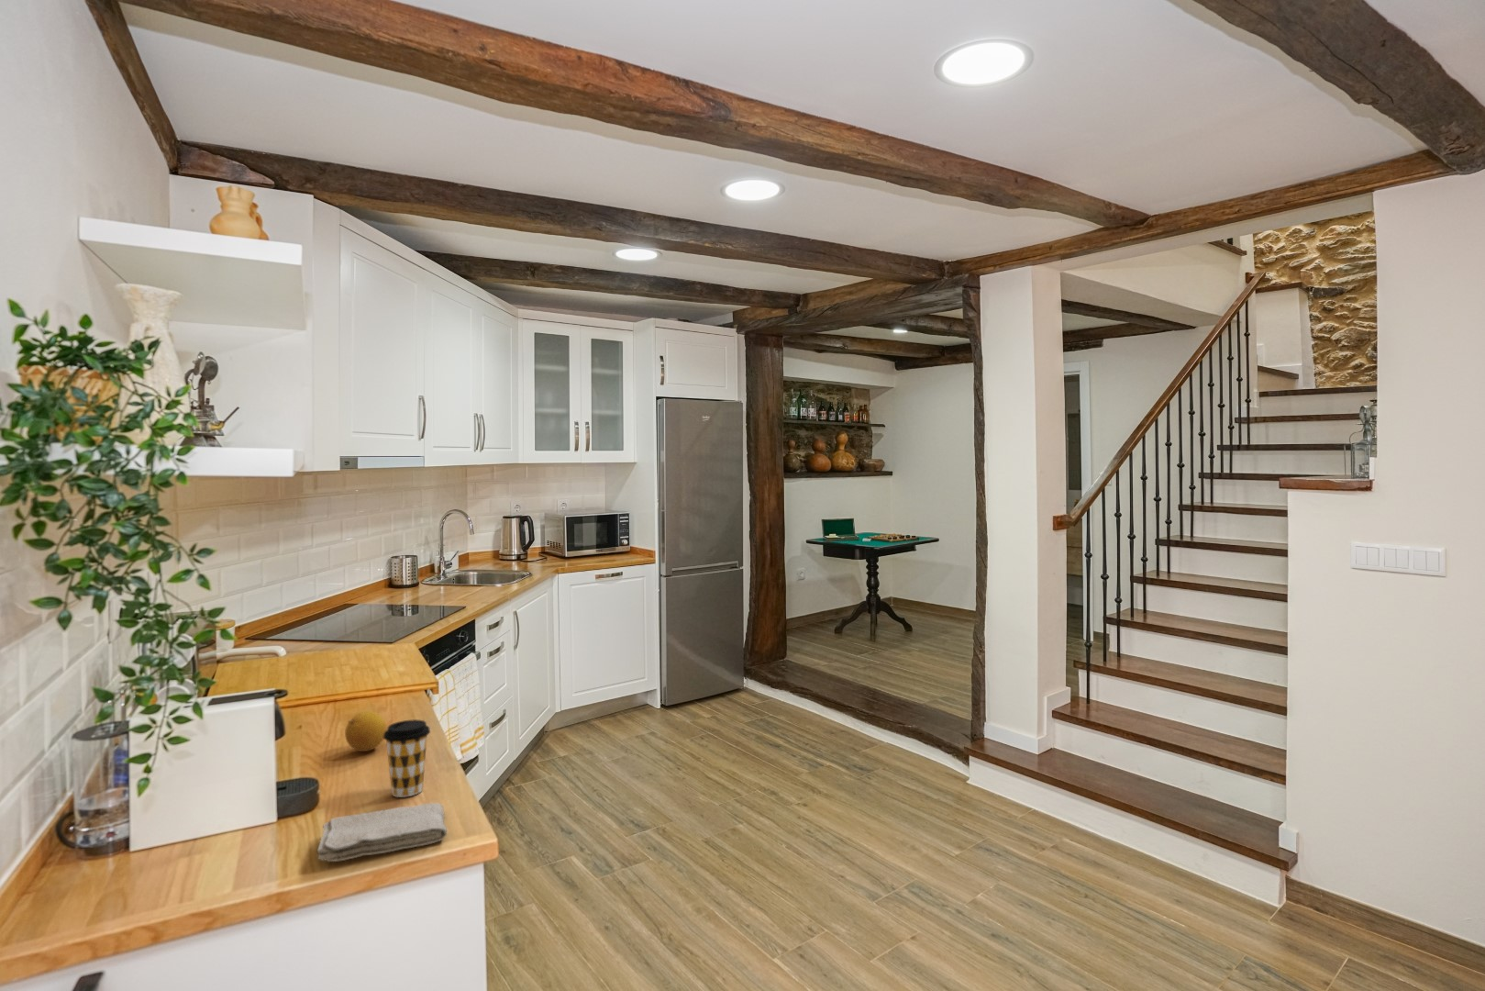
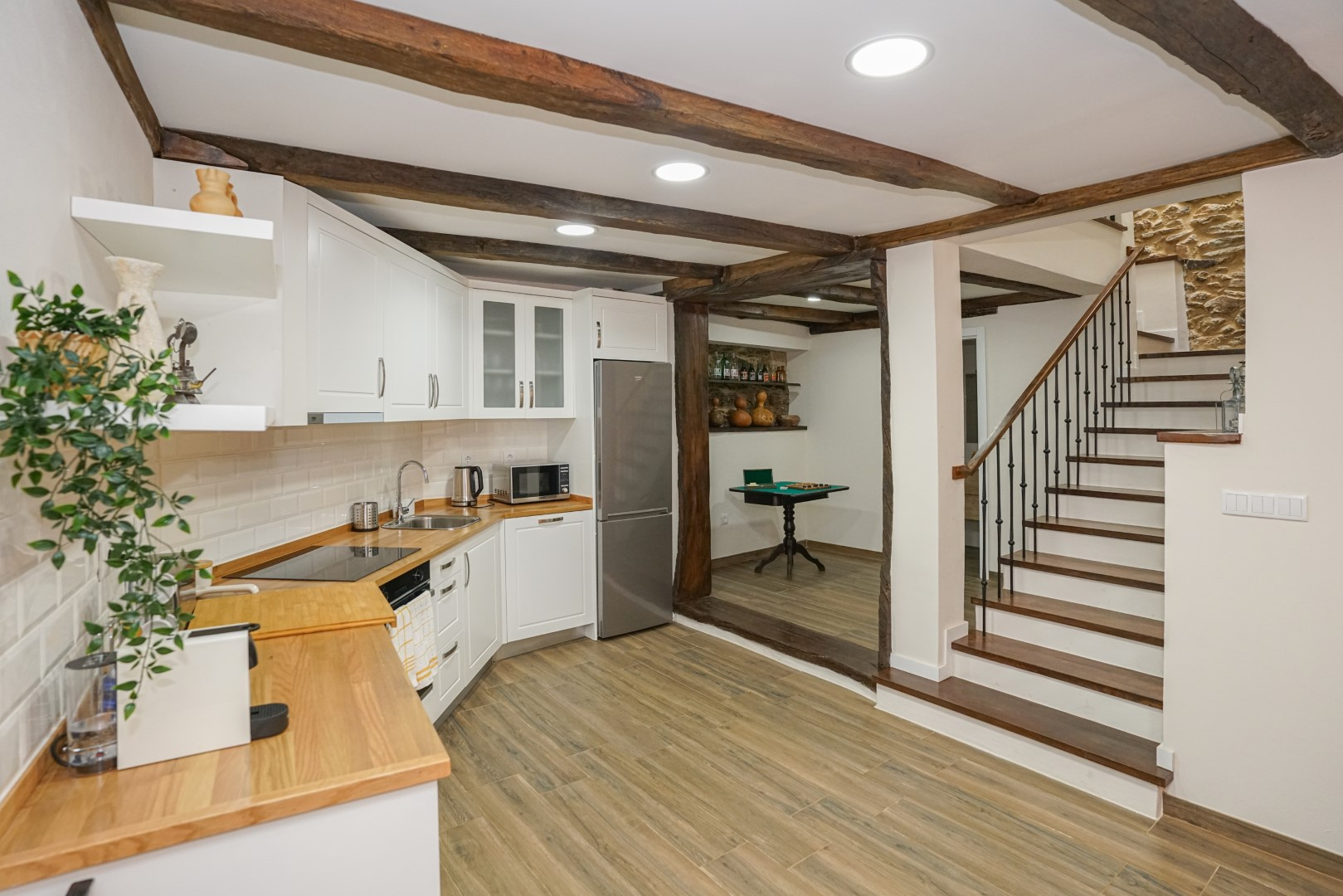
- washcloth (385, 828)
- coffee cup (407, 758)
- fruit (366, 730)
